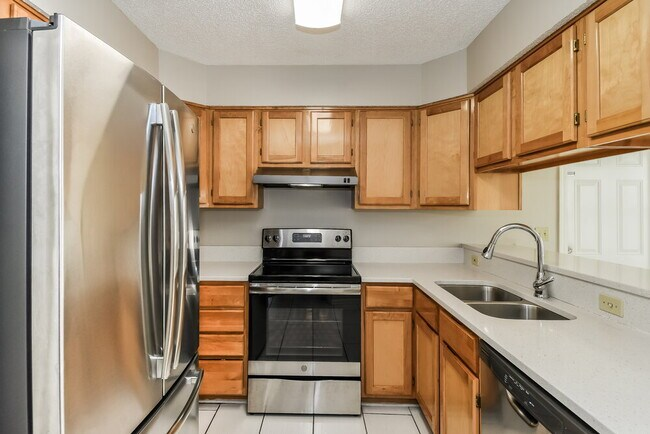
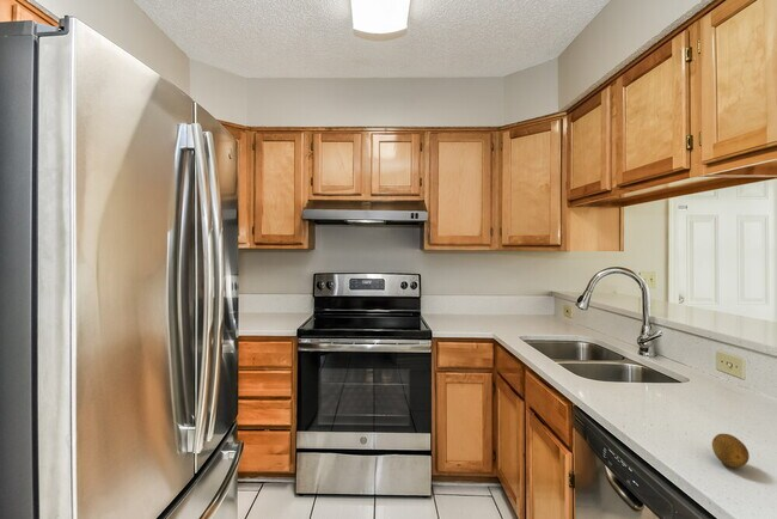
+ fruit (729, 450)
